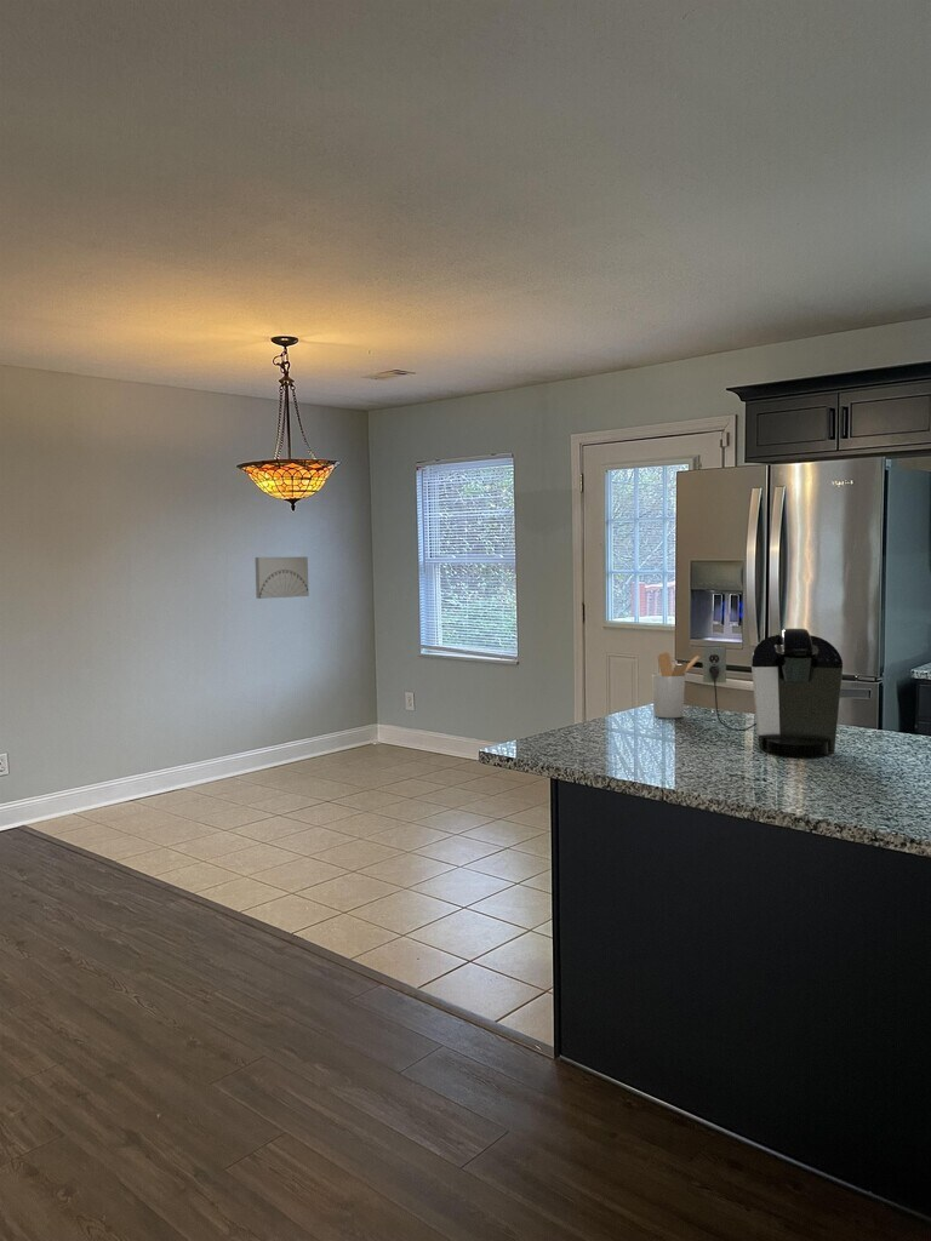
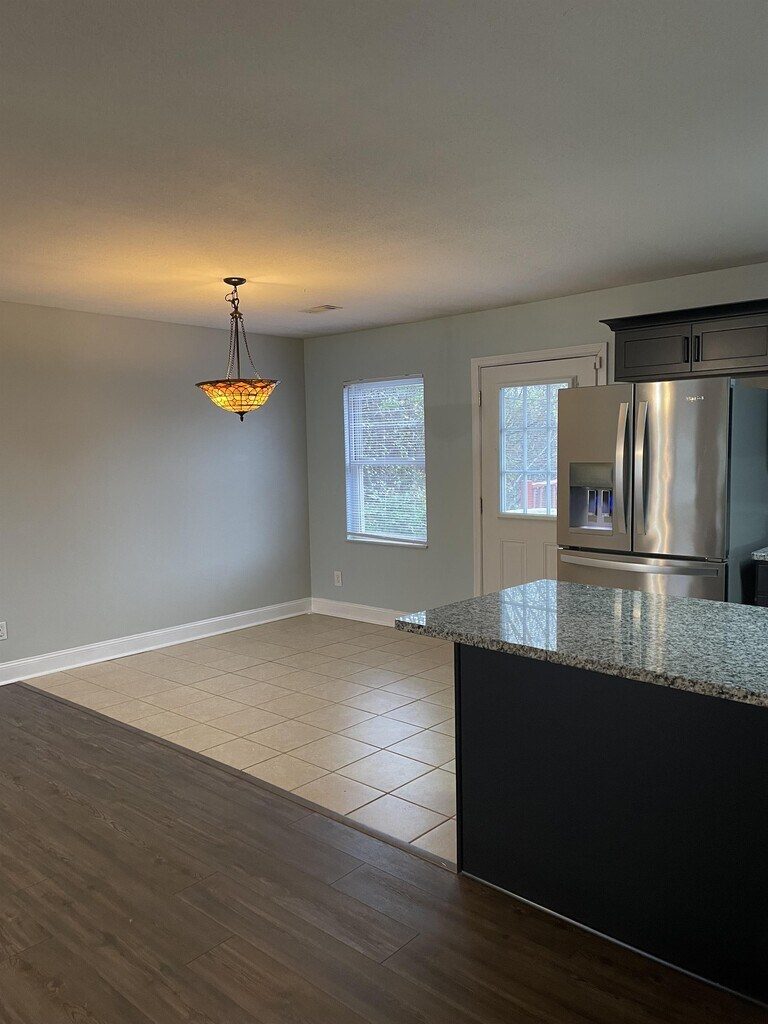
- wall art (282, 577)
- coffee maker (770, 688)
- utensil holder (676, 685)
